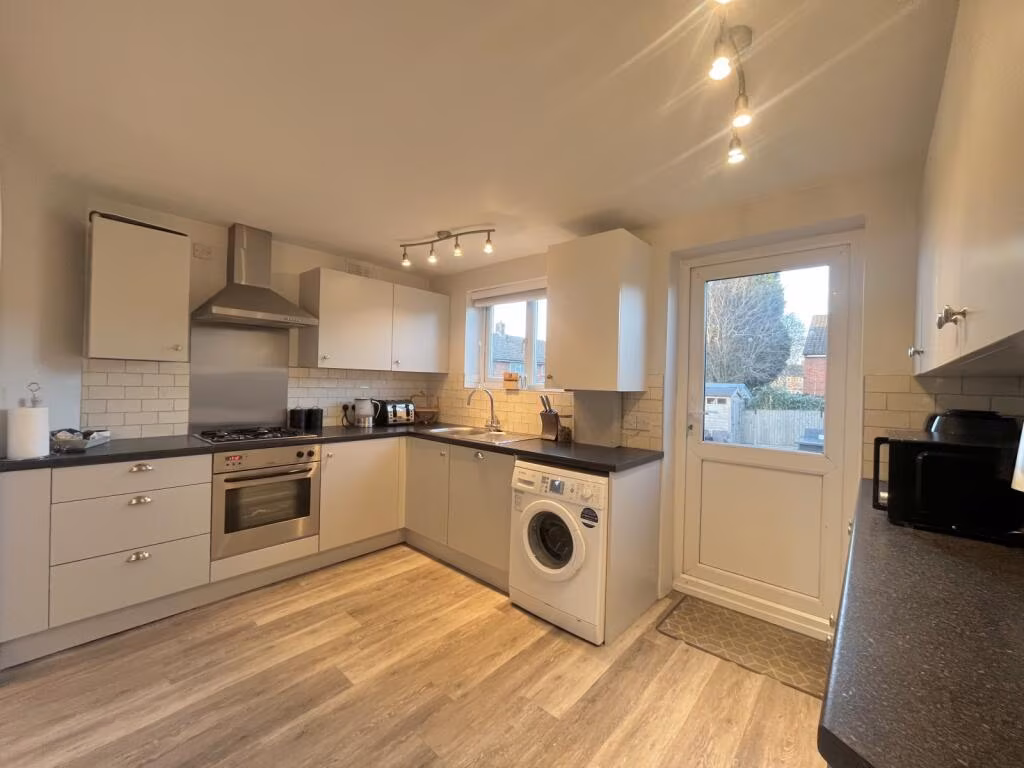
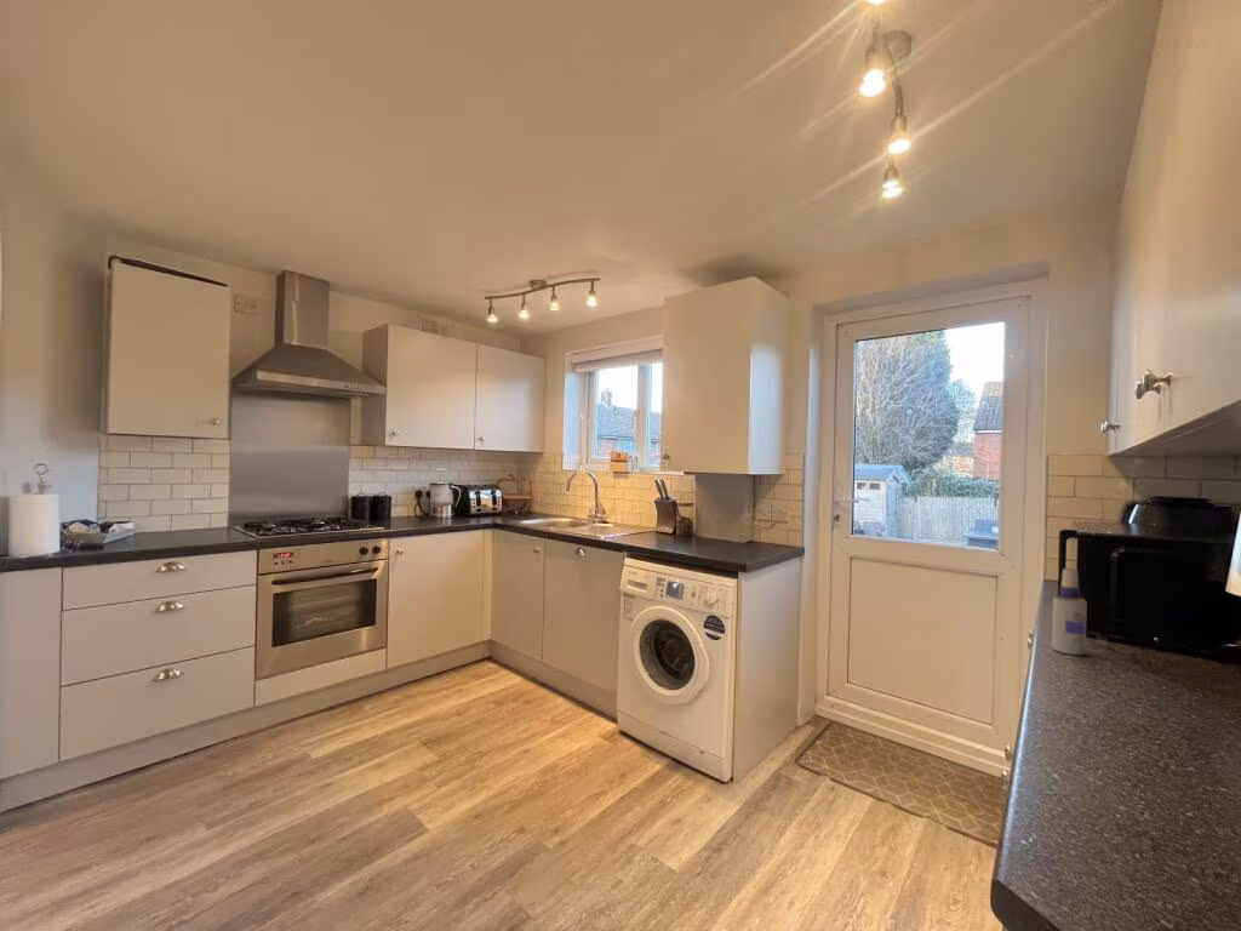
+ spray bottle (1069, 610)
